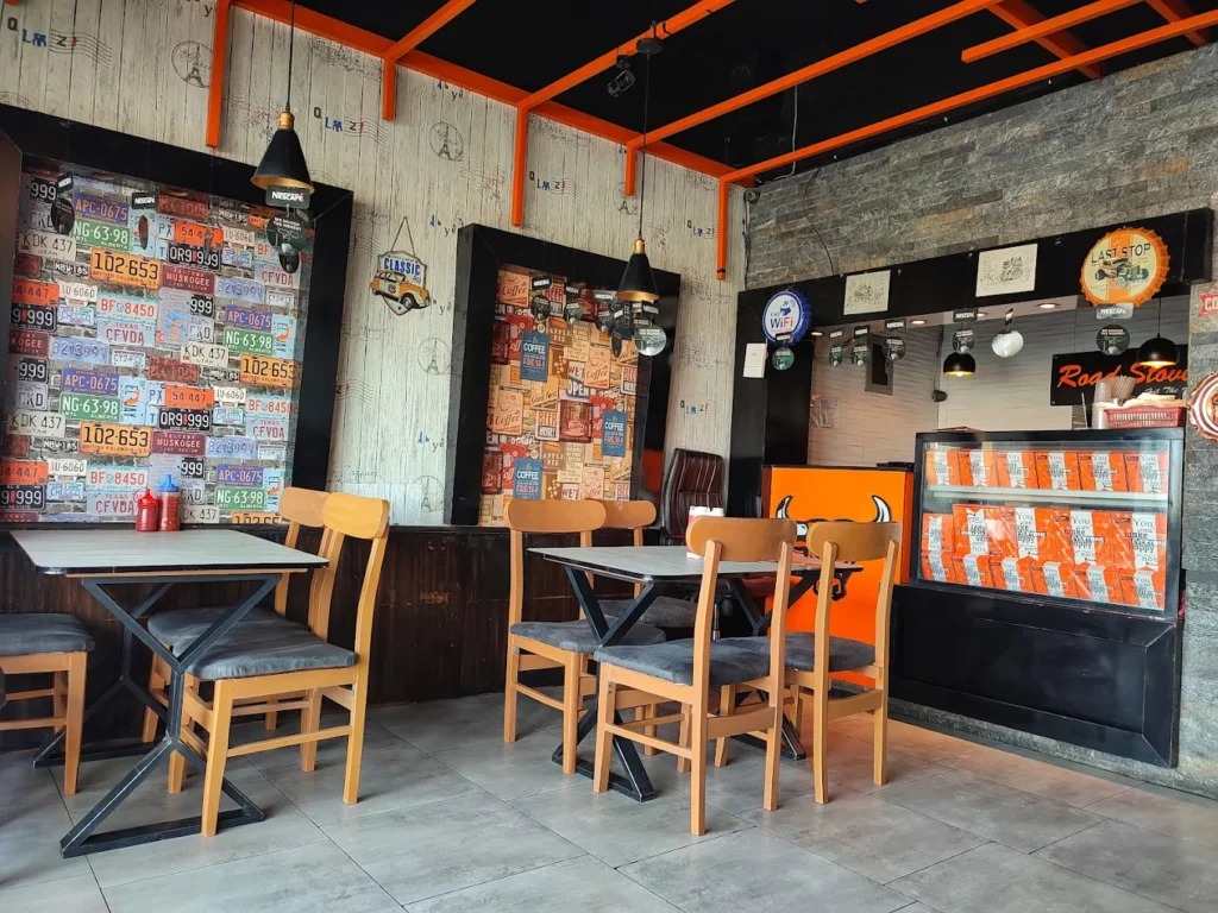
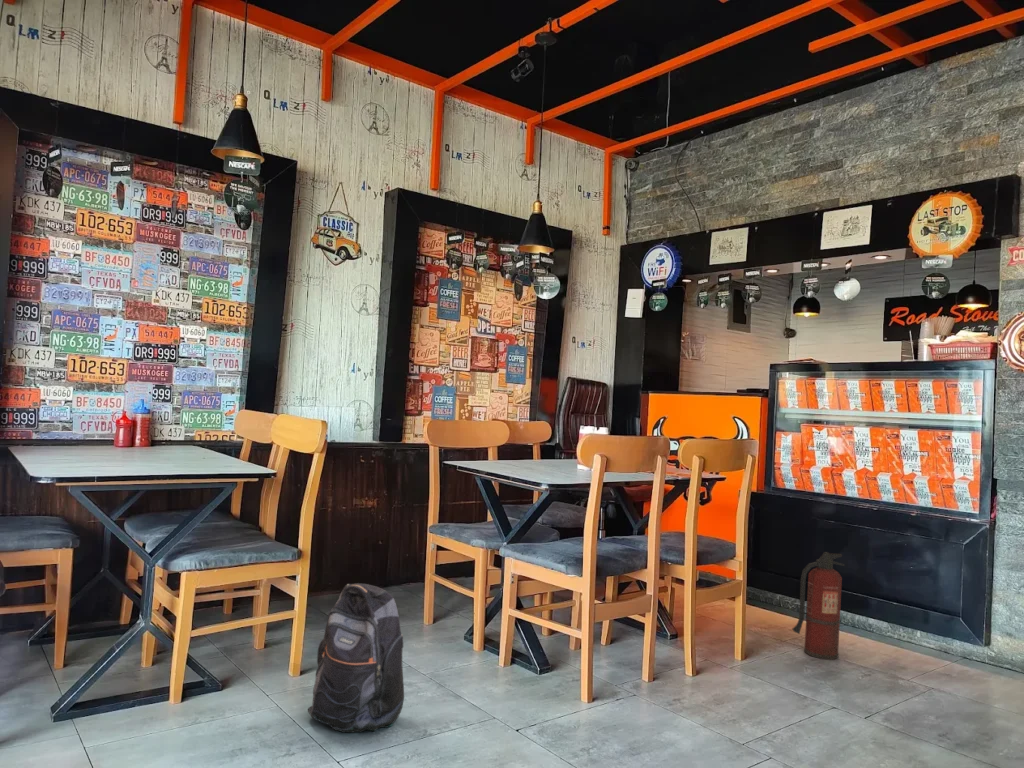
+ fire extinguisher (818, 602)
+ backpack (359, 650)
